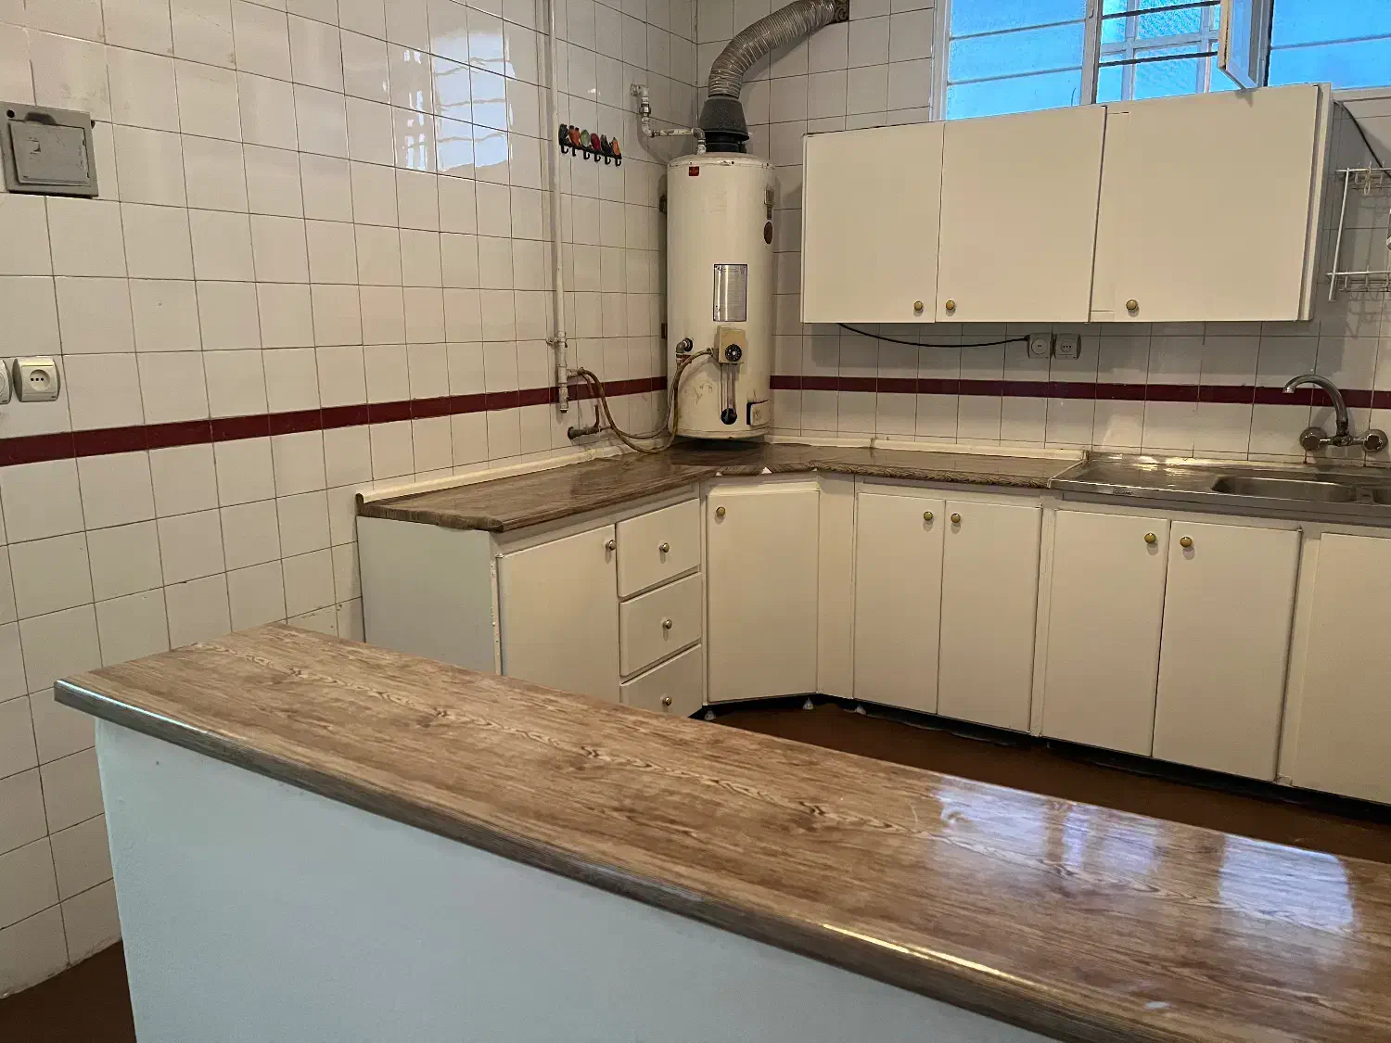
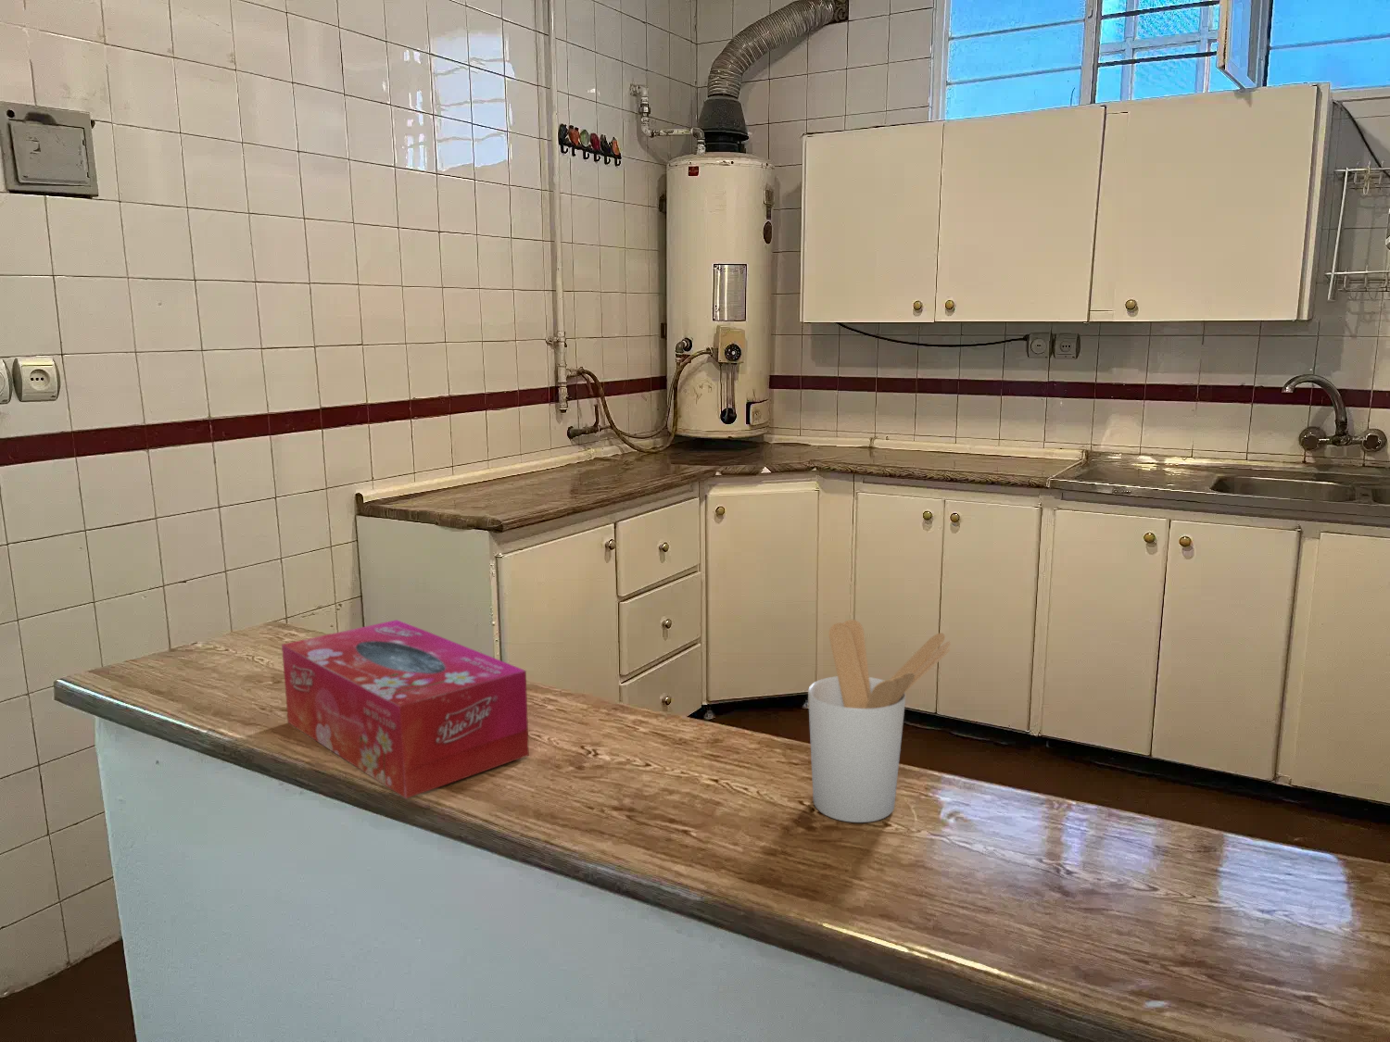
+ tissue box (401, 697)
+ utensil holder (880, 719)
